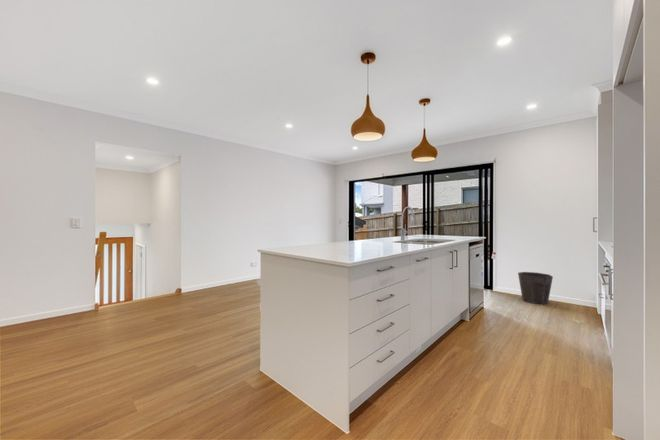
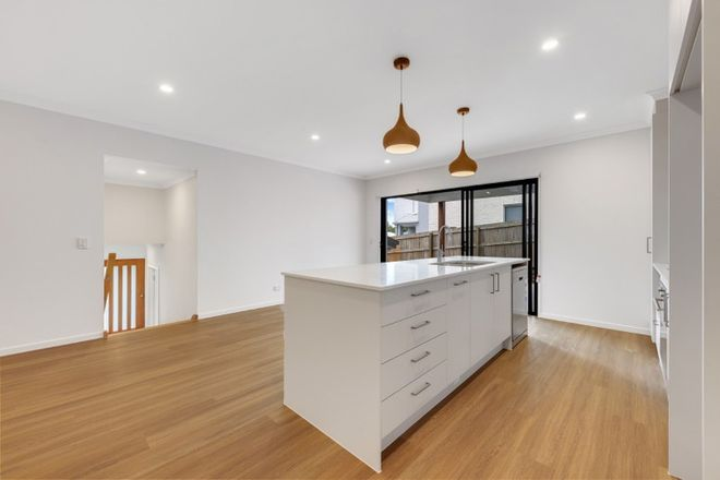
- waste bin (534, 287)
